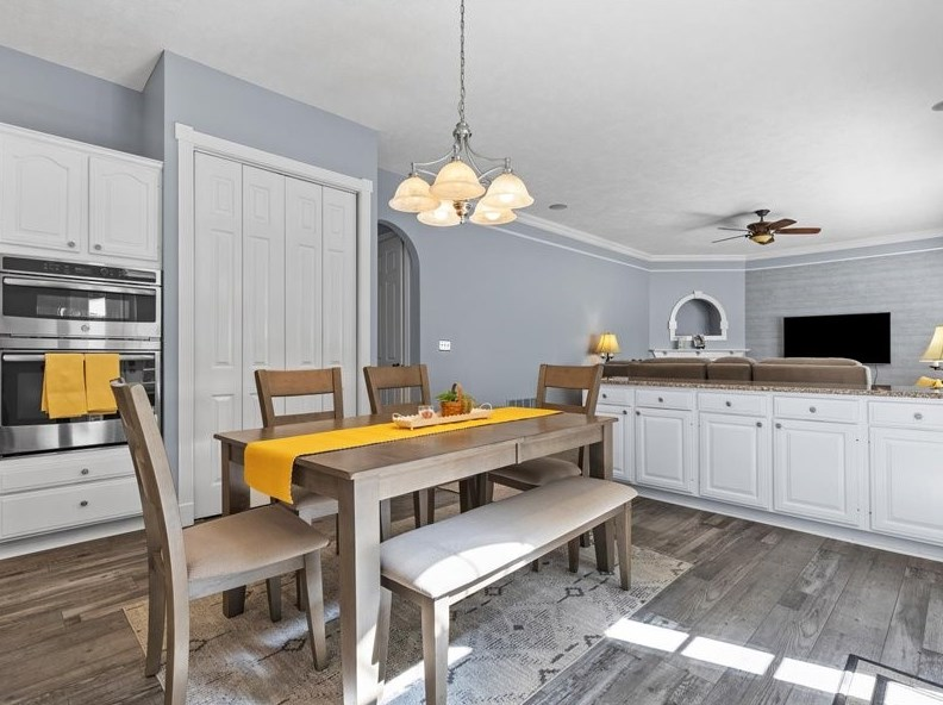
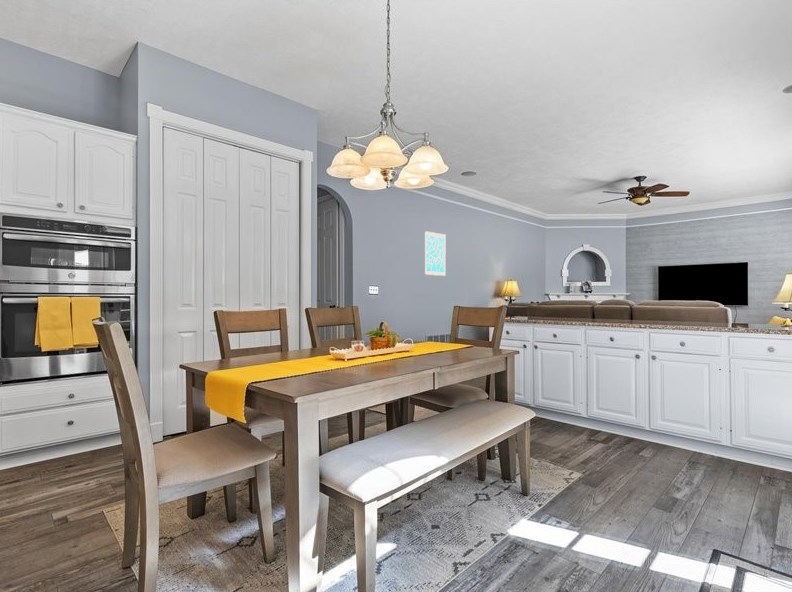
+ wall art (435, 254)
